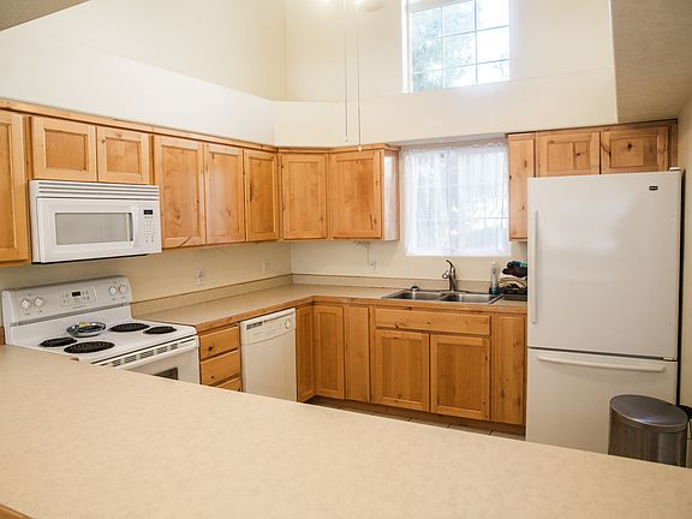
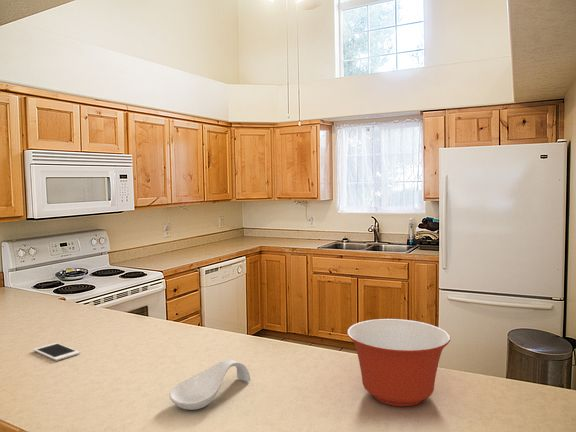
+ spoon rest (212, 382)
+ cell phone (56, 351)
+ mixing bowl (397, 363)
